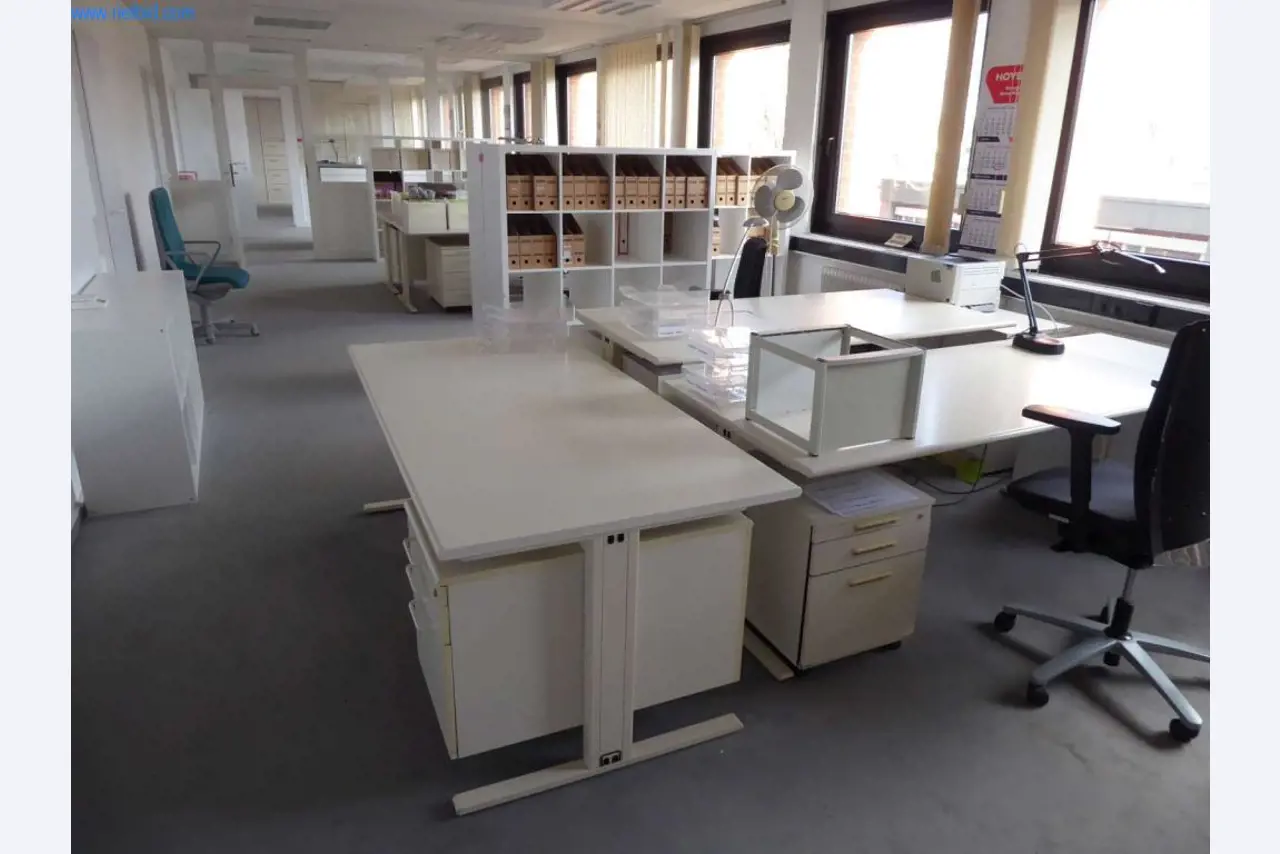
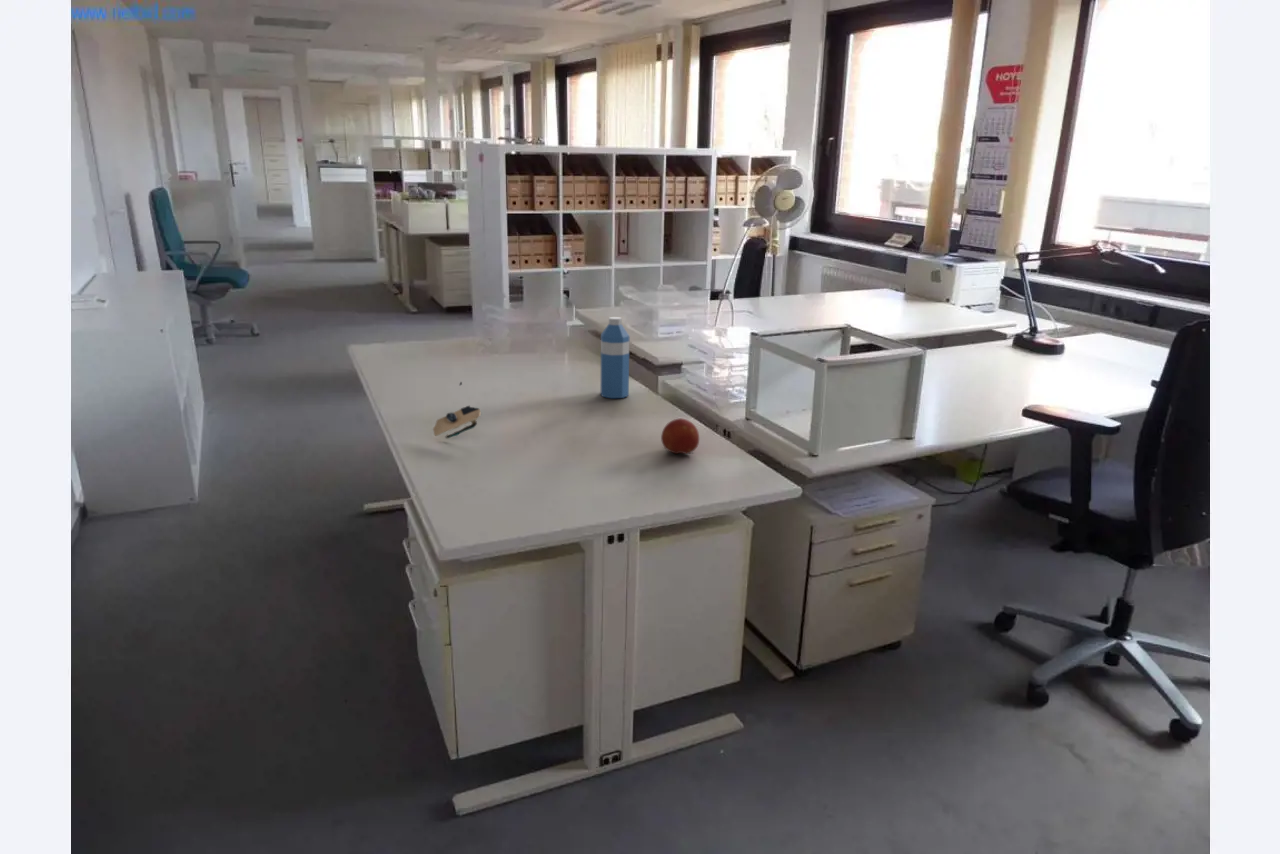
+ fruit (680, 435)
+ water bottle (614, 356)
+ computer mouse (454, 412)
